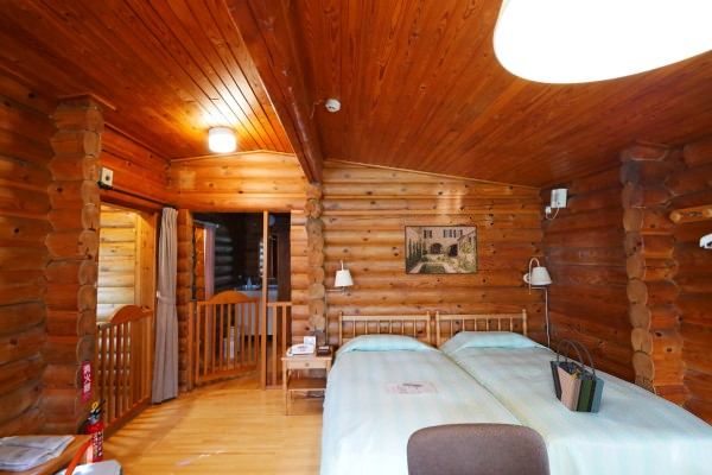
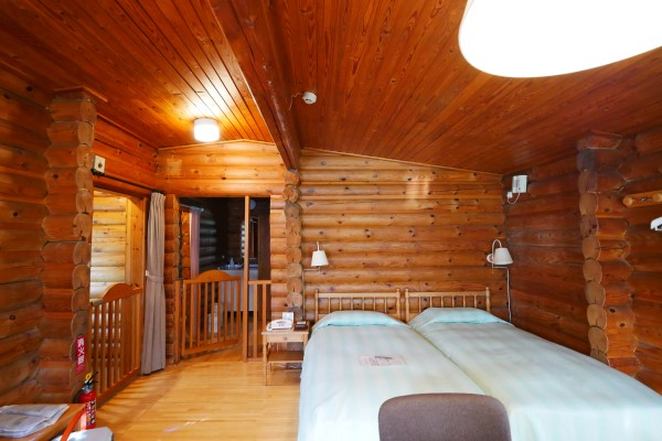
- tote bag (574, 372)
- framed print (440, 249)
